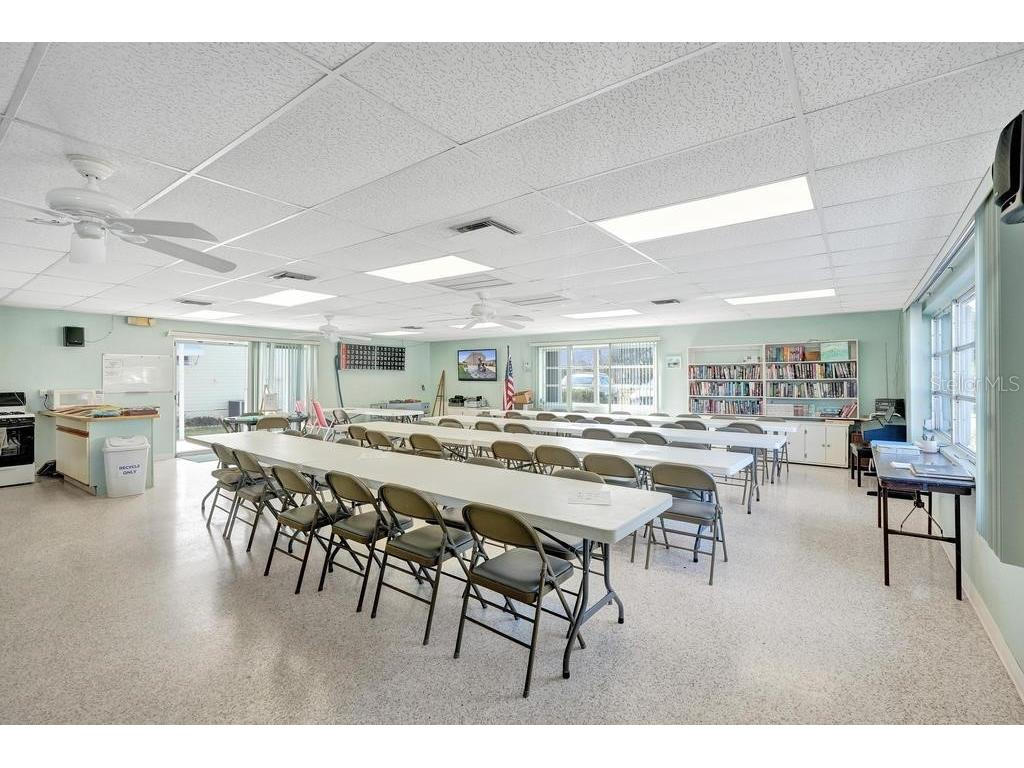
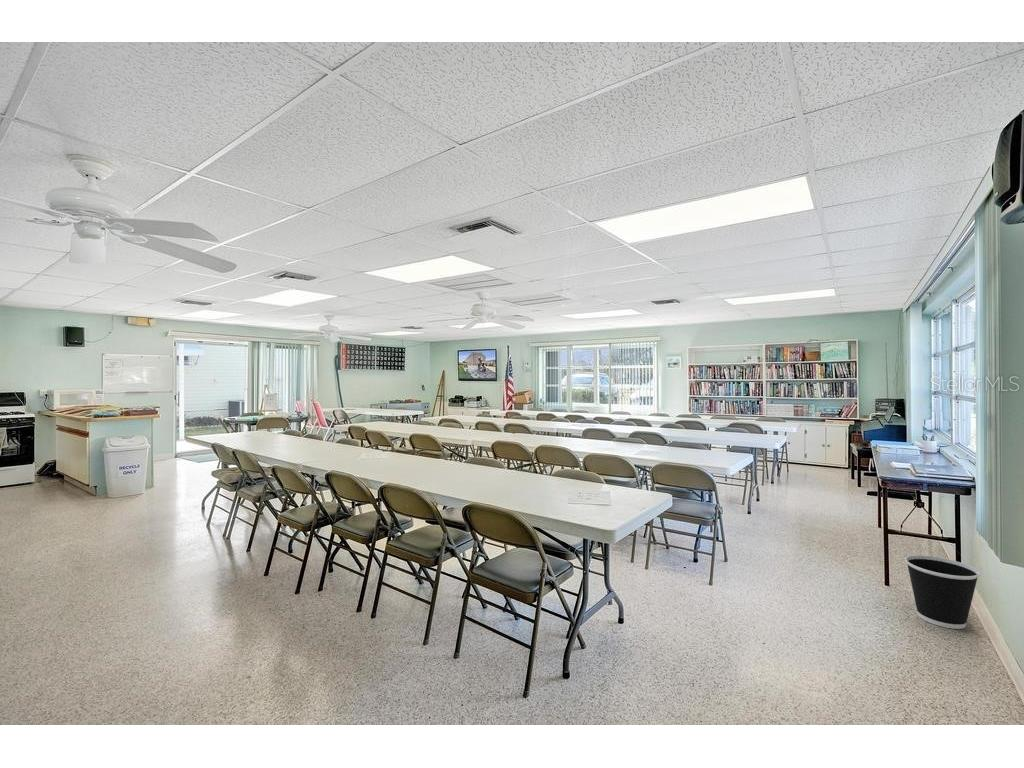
+ wastebasket (941, 592)
